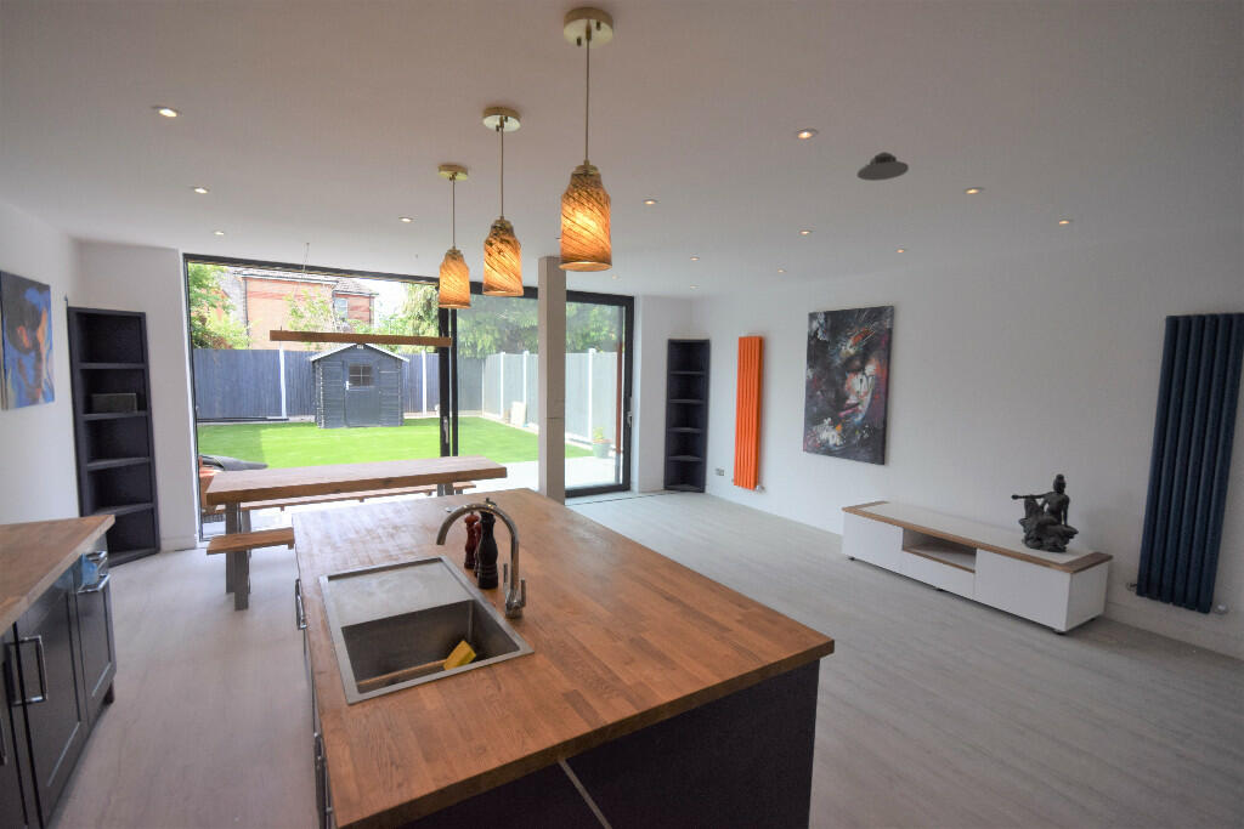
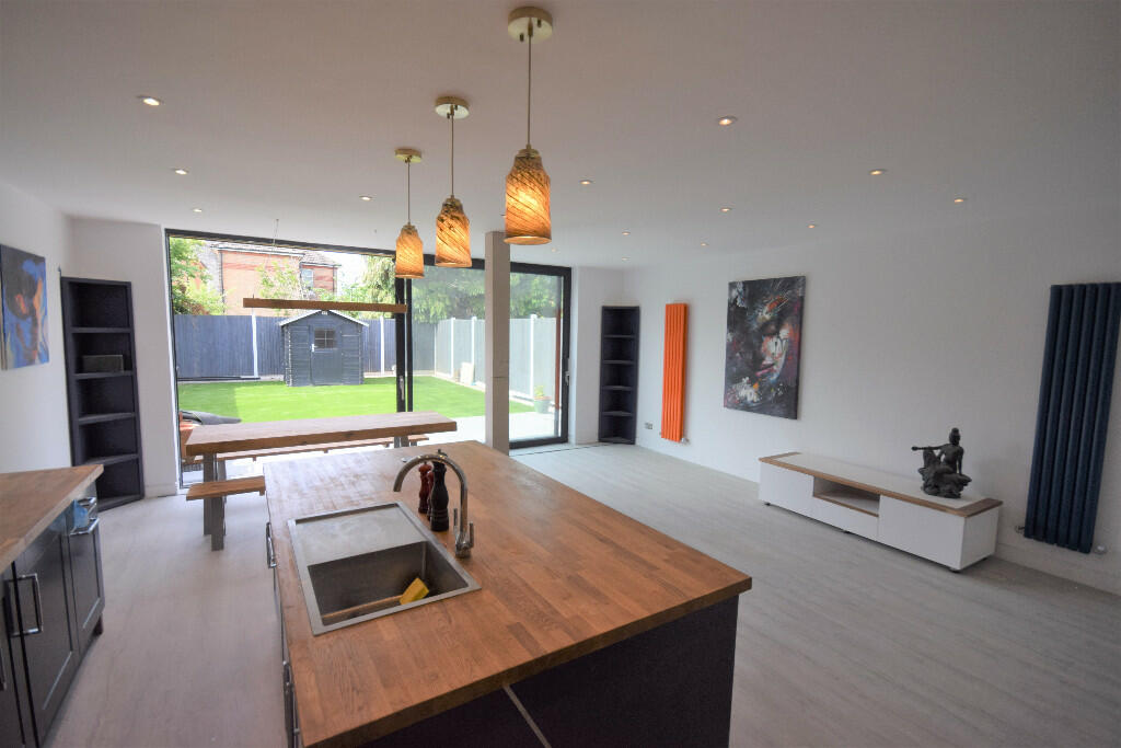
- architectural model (882, 161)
